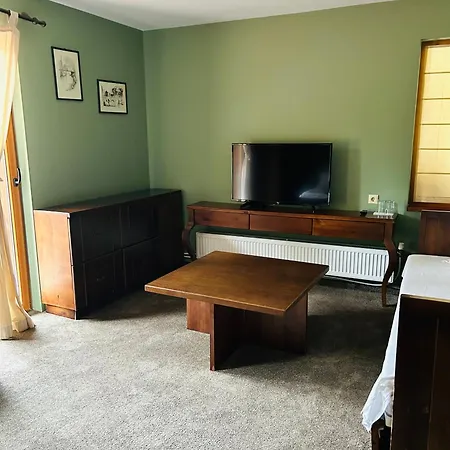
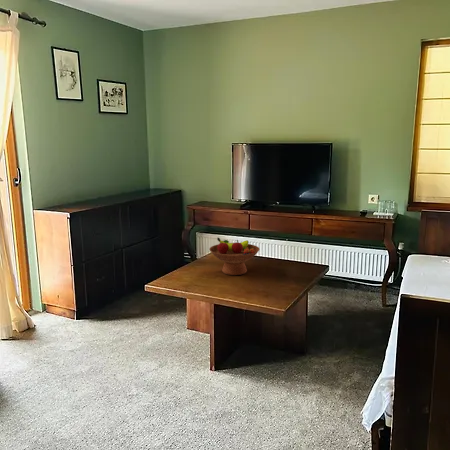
+ fruit bowl (234, 255)
